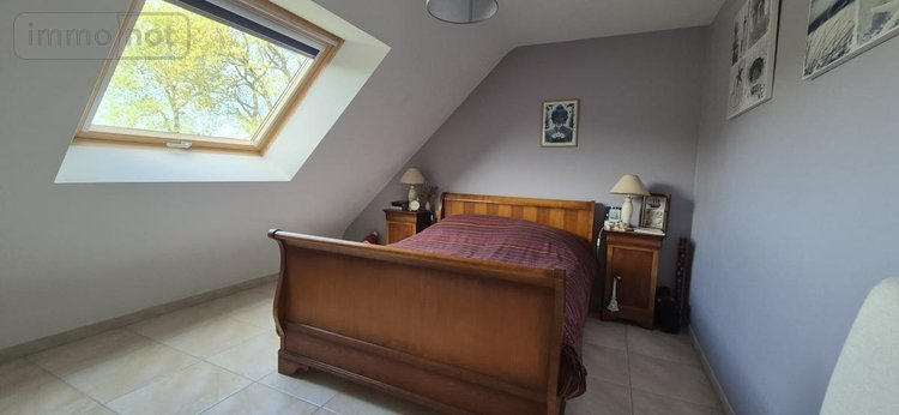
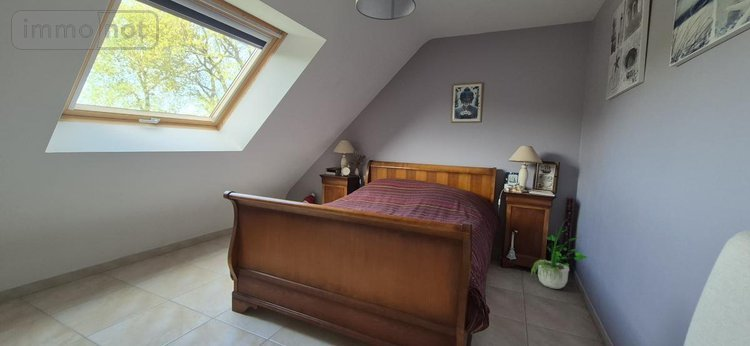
+ potted plant (557, 254)
